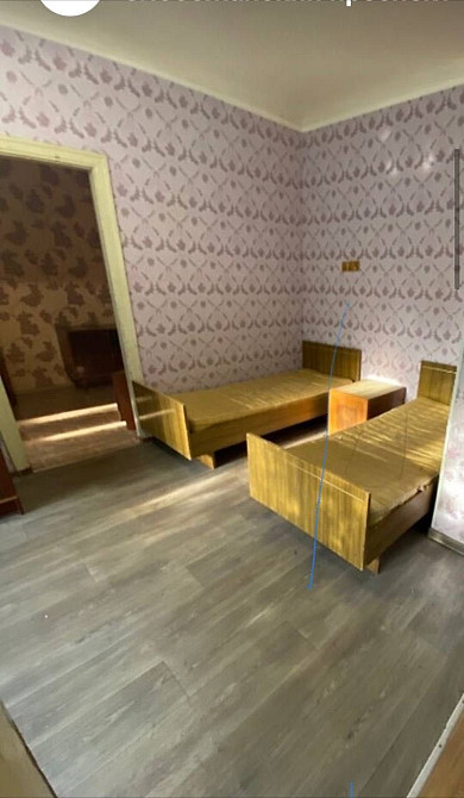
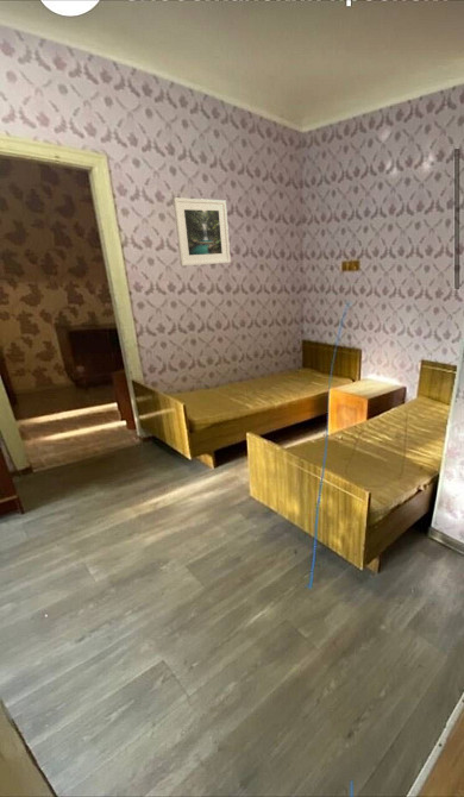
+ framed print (203, 232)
